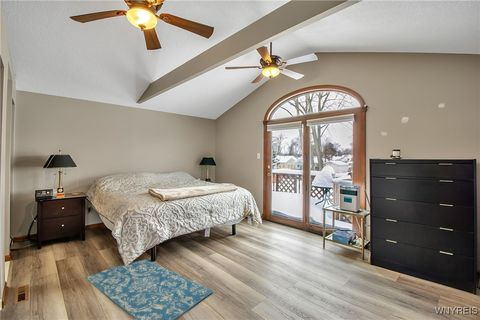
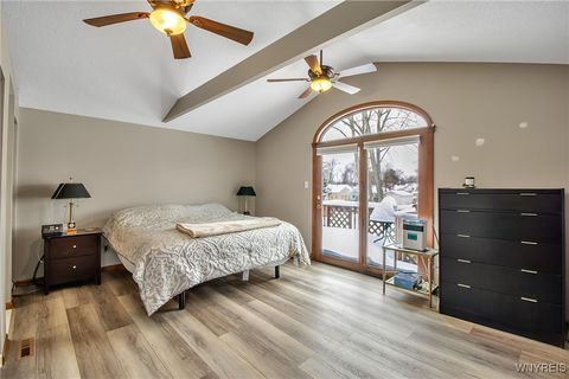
- rug (145, 284)
